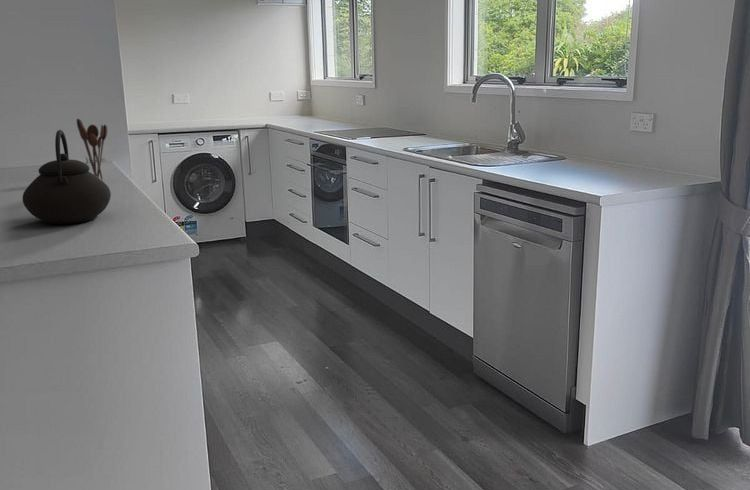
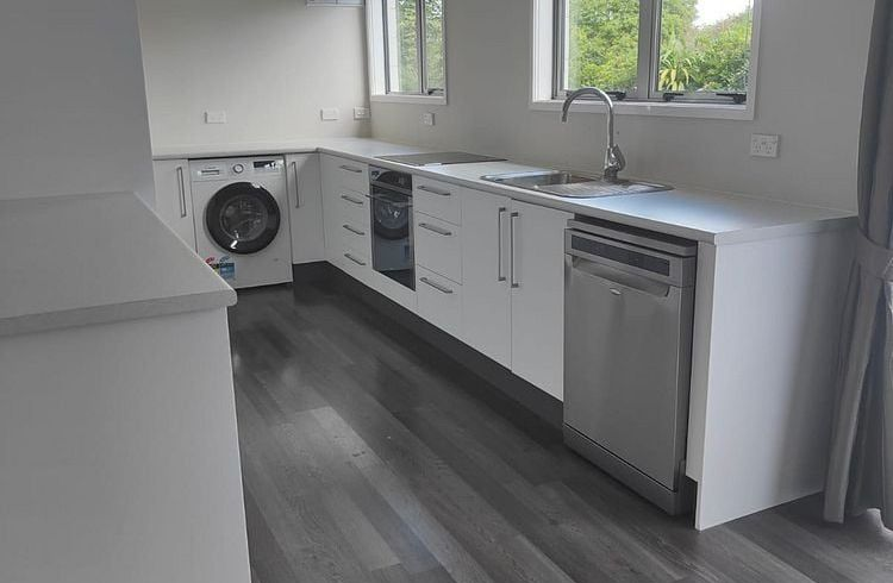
- teapot (66, 173)
- utensil holder (93, 149)
